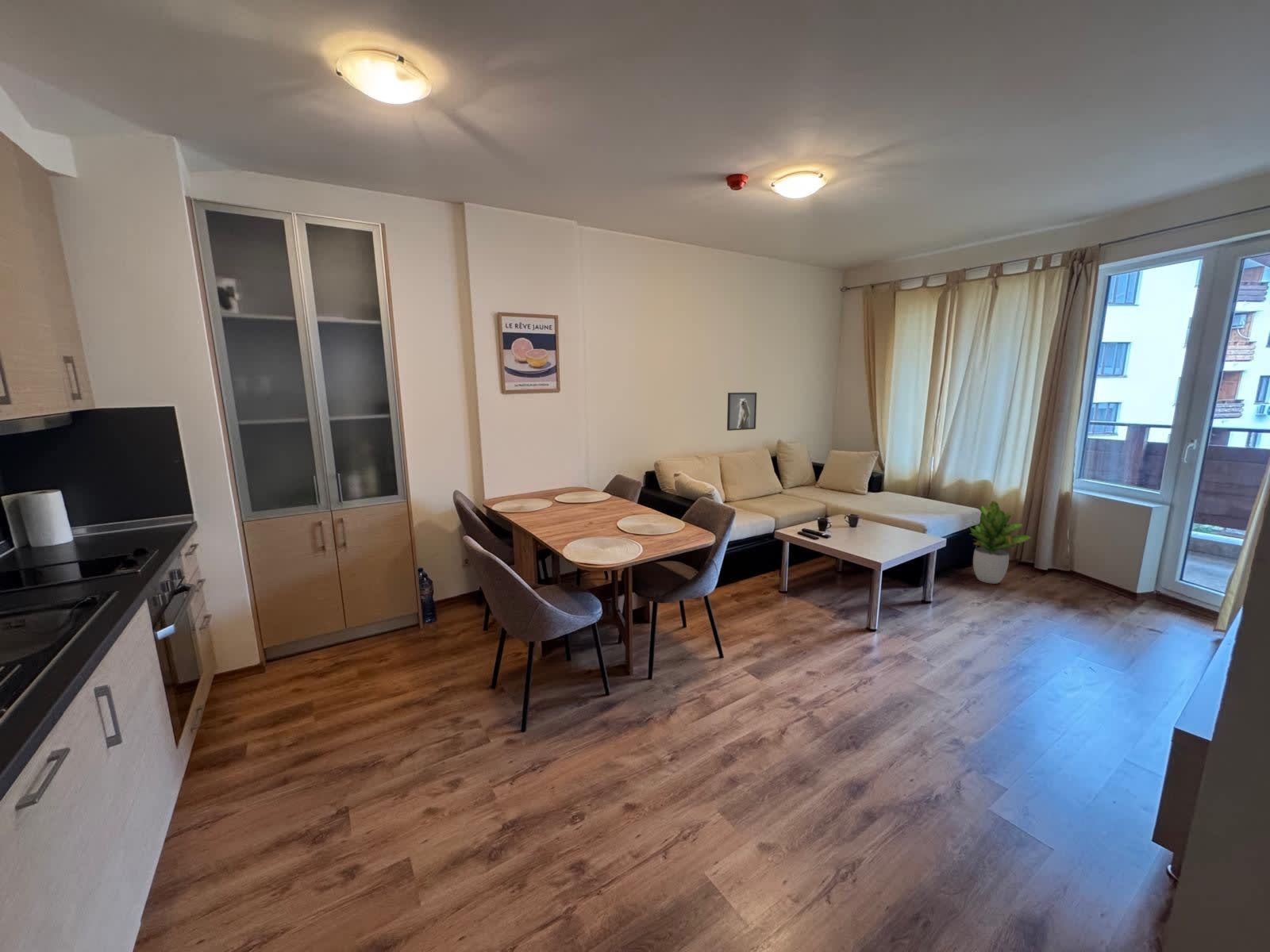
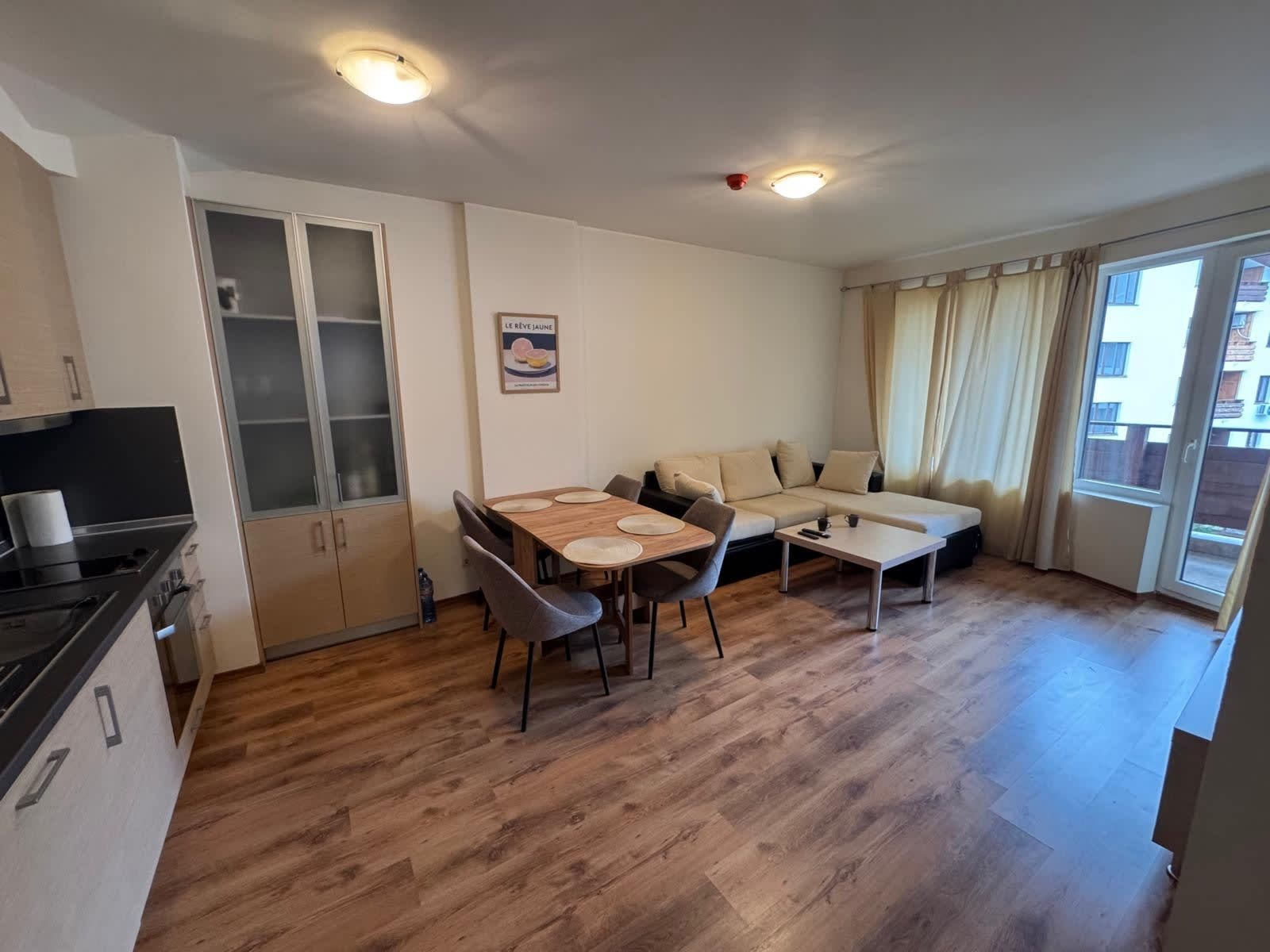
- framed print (741, 411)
- potted plant (994, 542)
